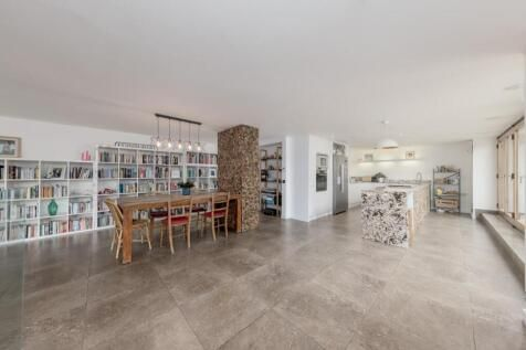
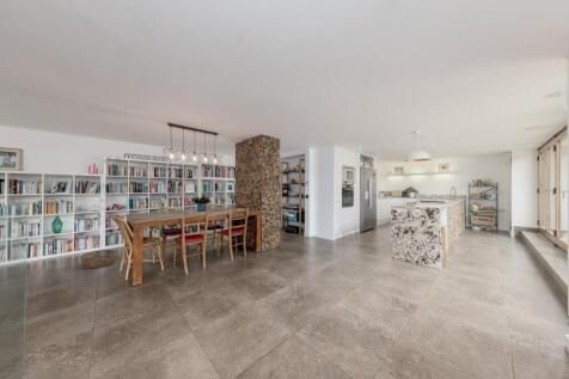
+ basket (98, 258)
